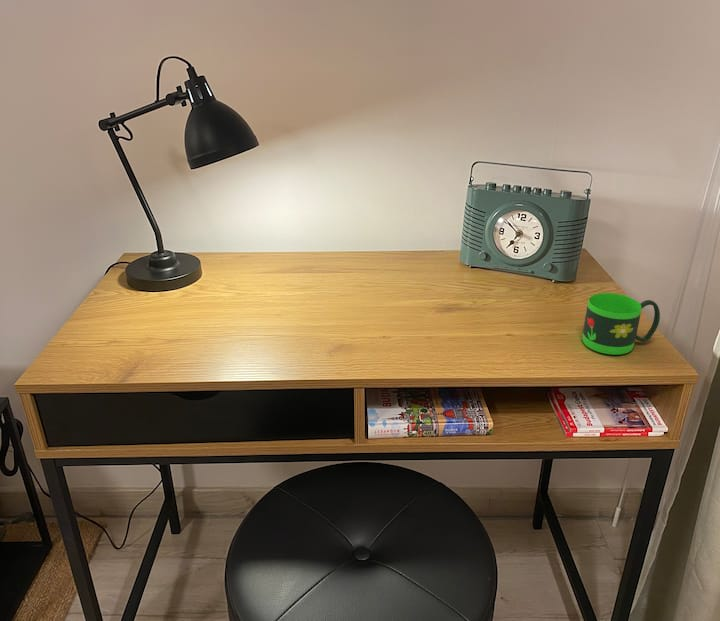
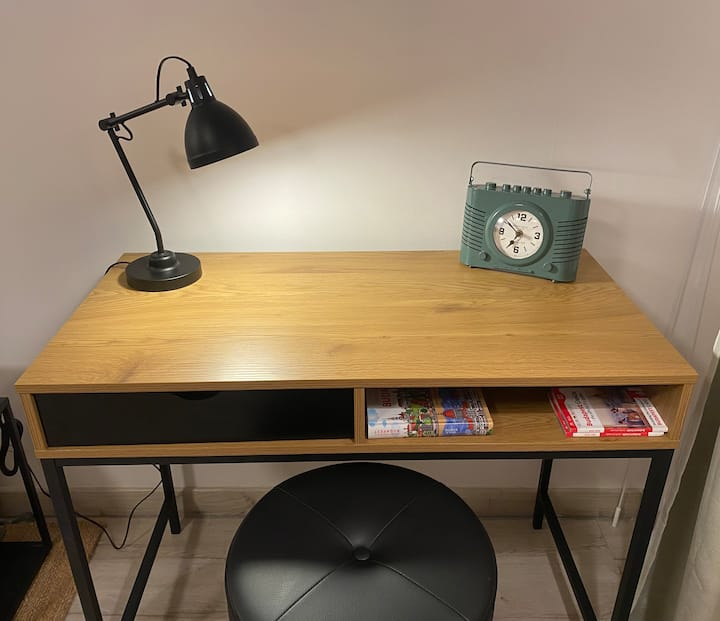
- mug (622, 322)
